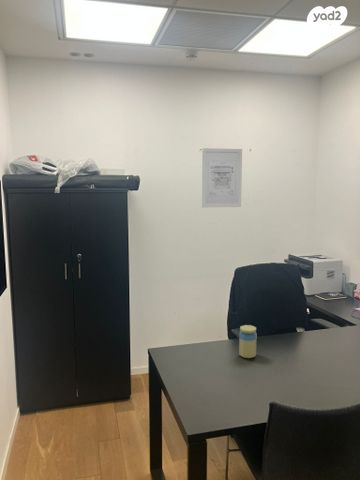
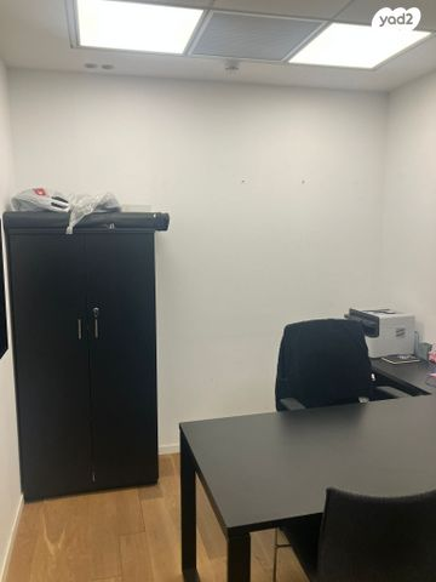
- jar (247, 341)
- wall art (222, 178)
